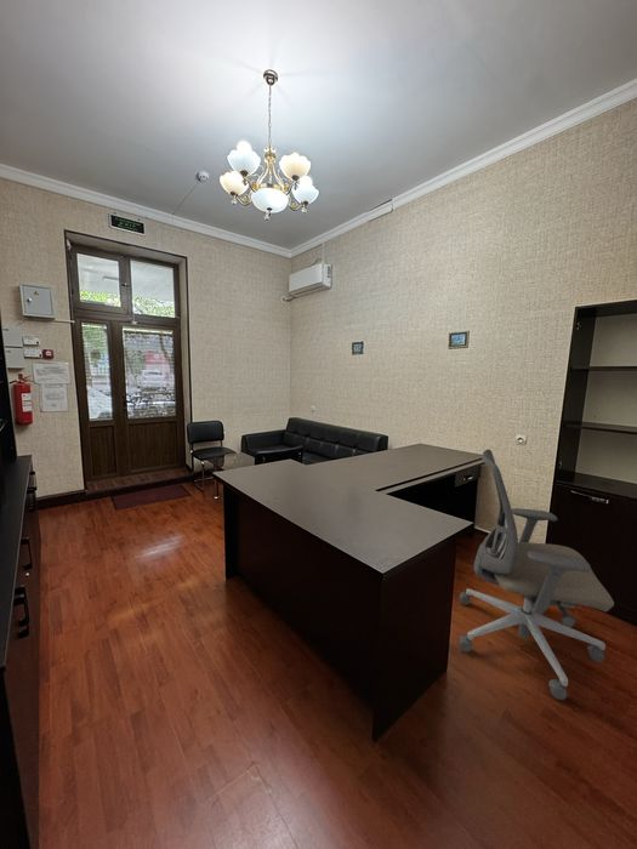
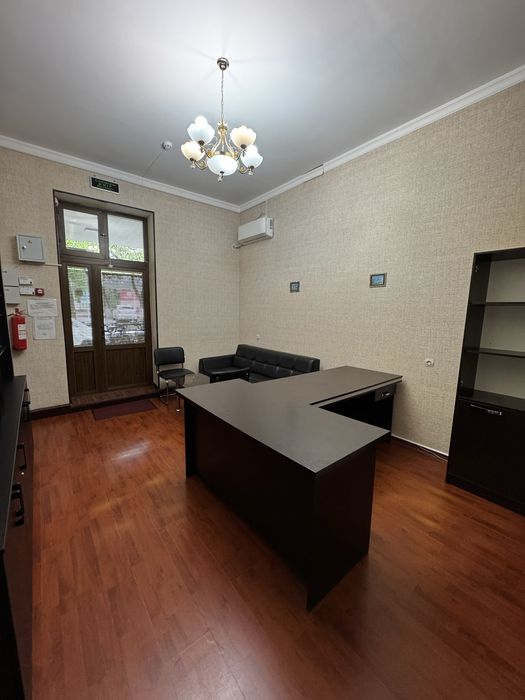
- office chair (535, 553)
